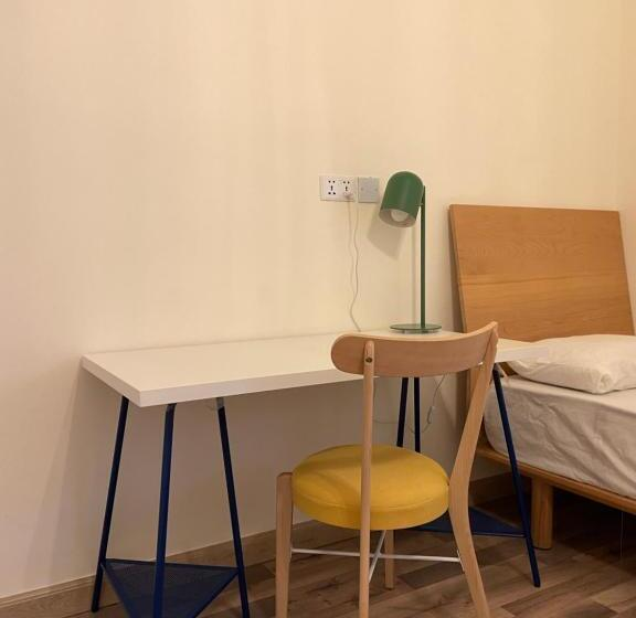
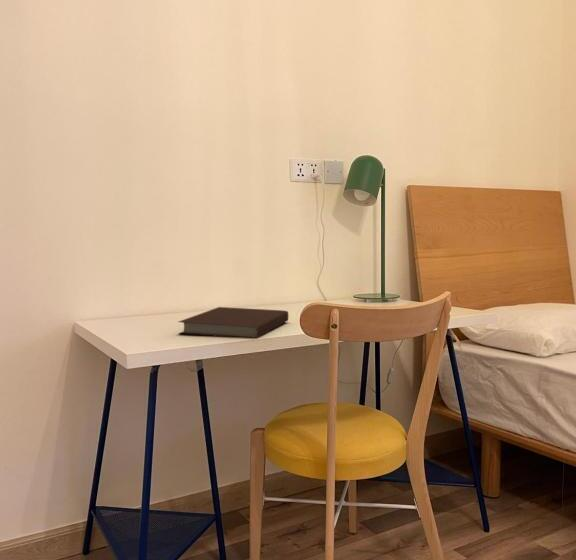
+ notebook (236, 321)
